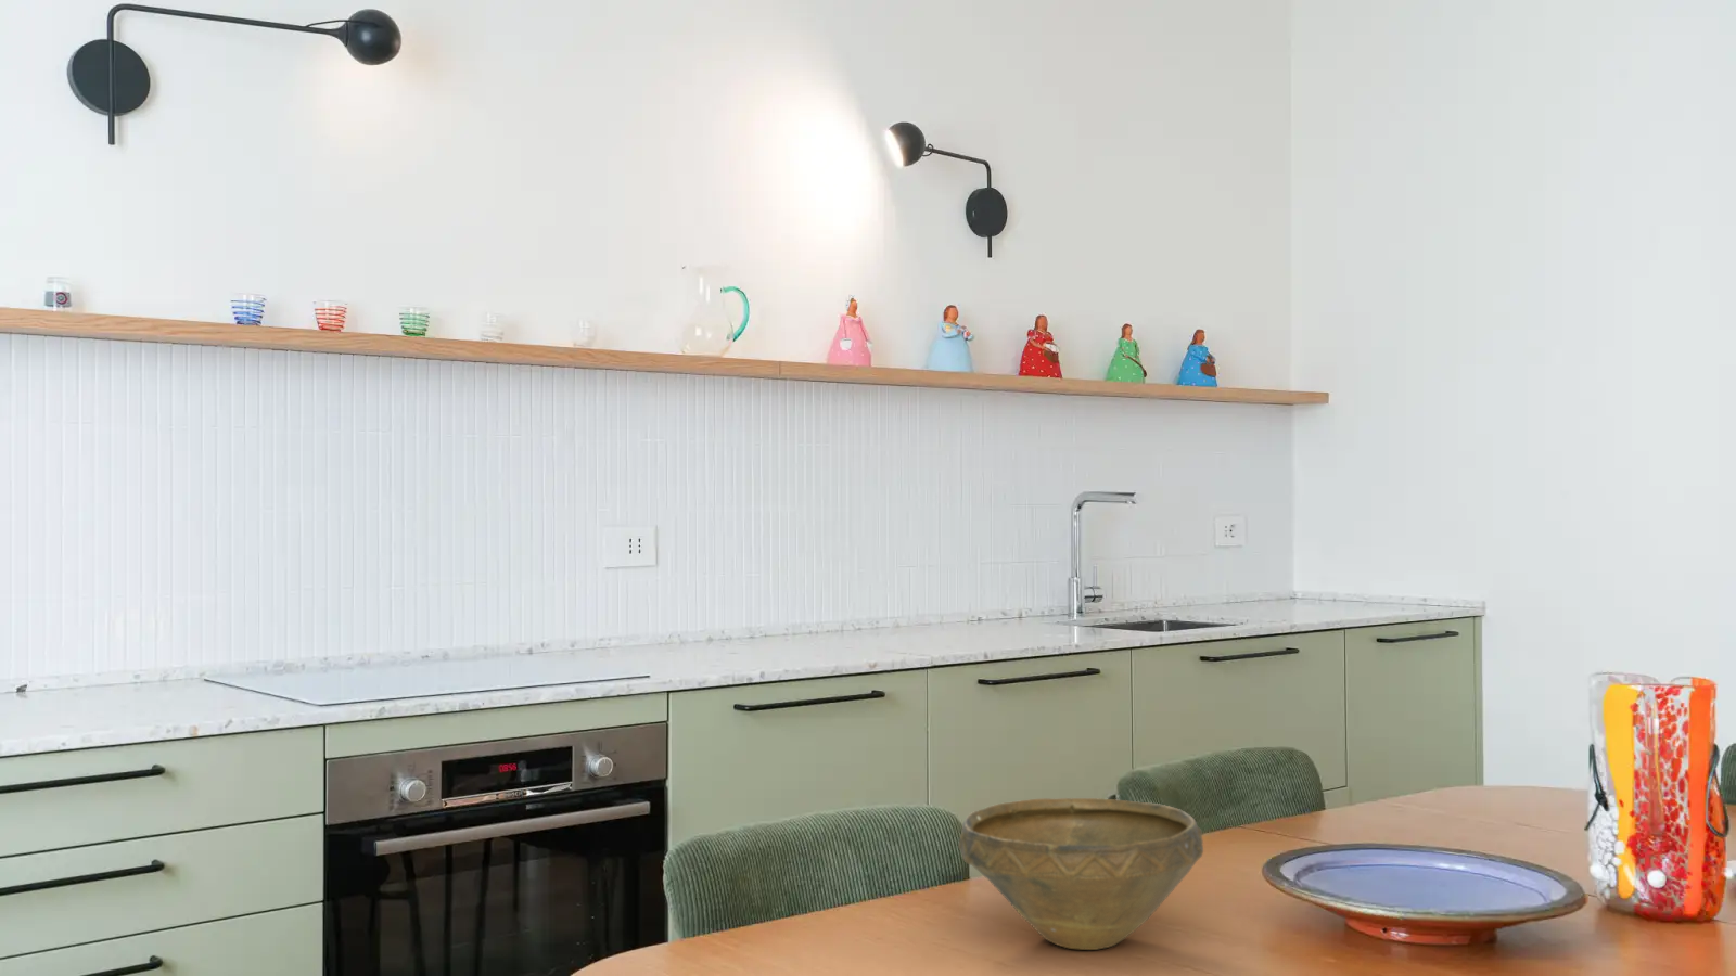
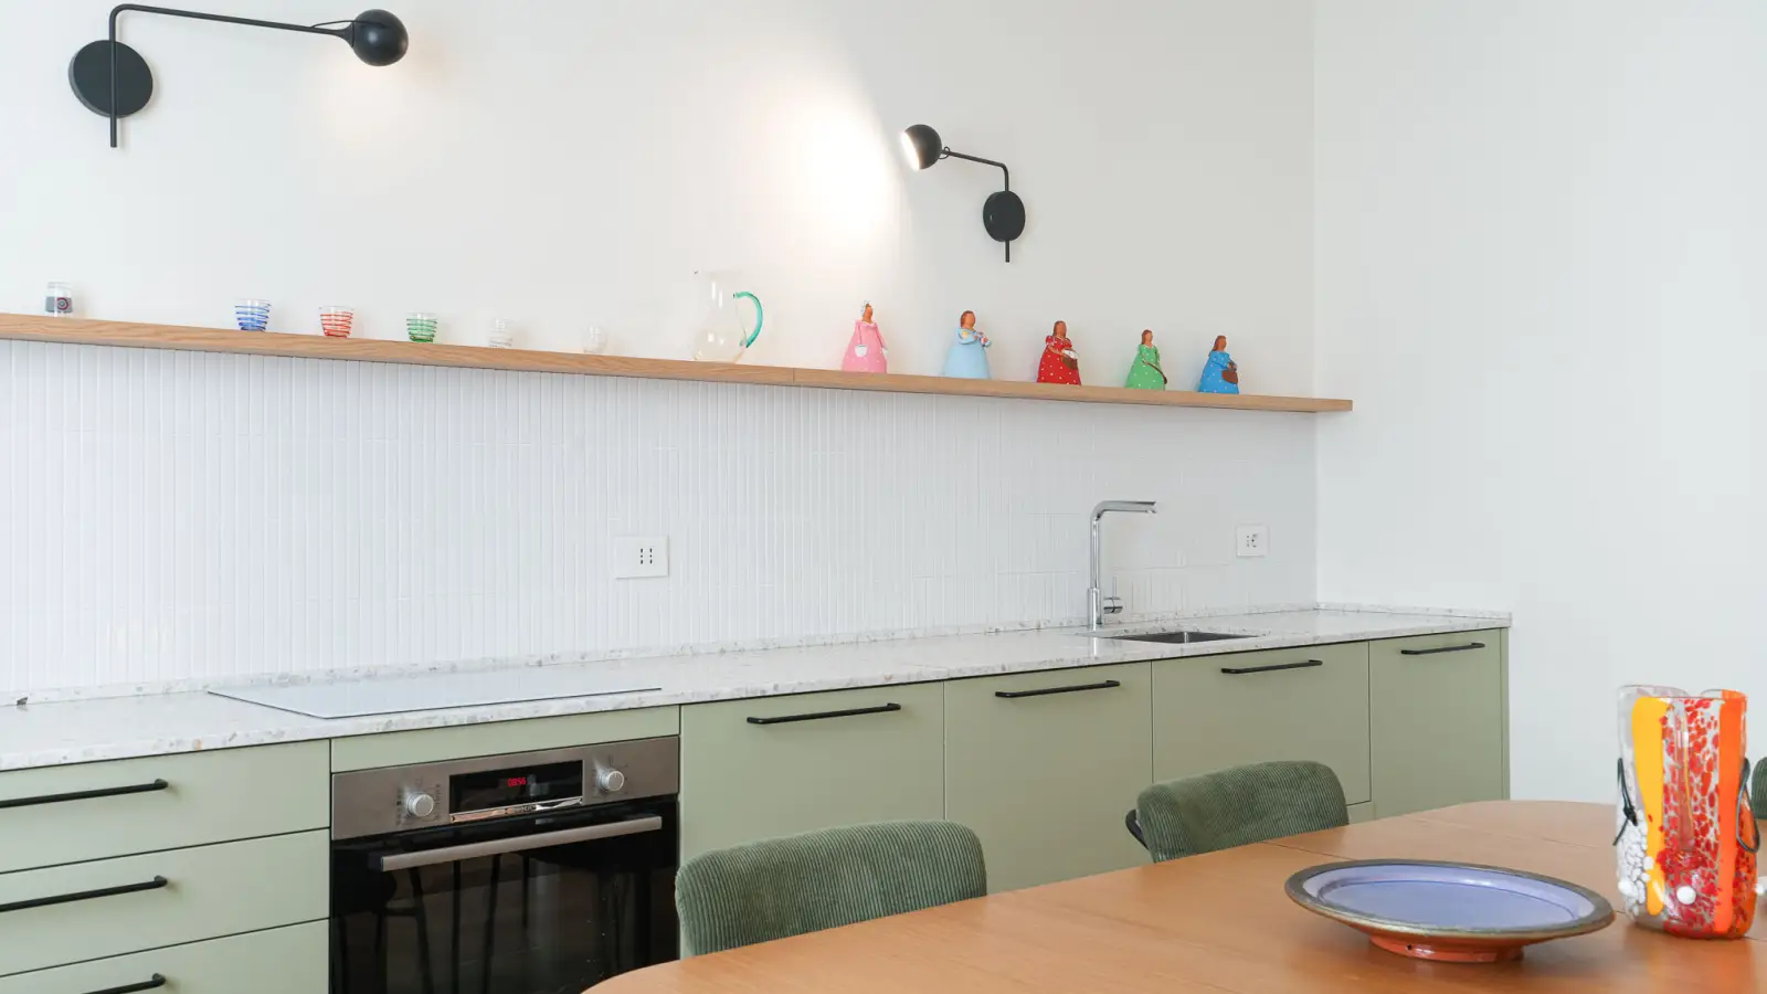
- bowl (1080, 876)
